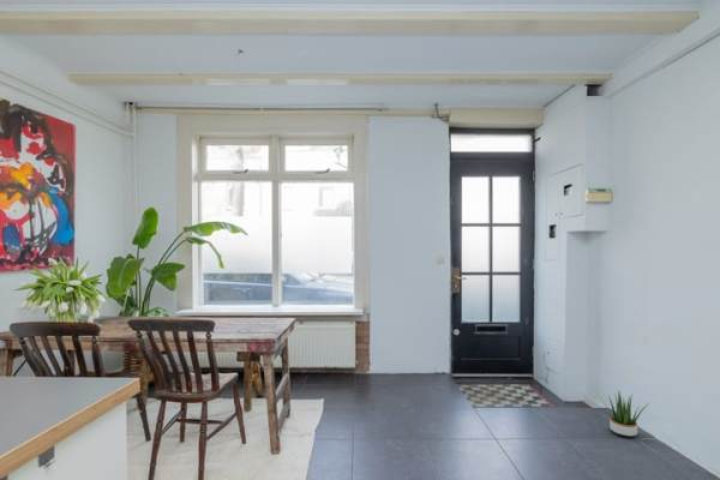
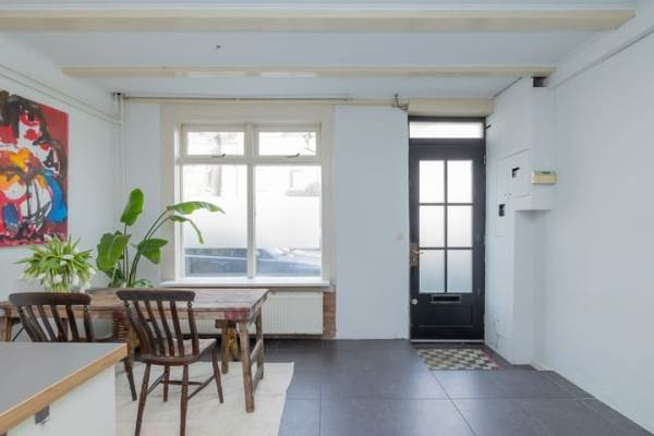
- potted plant (623, 413)
